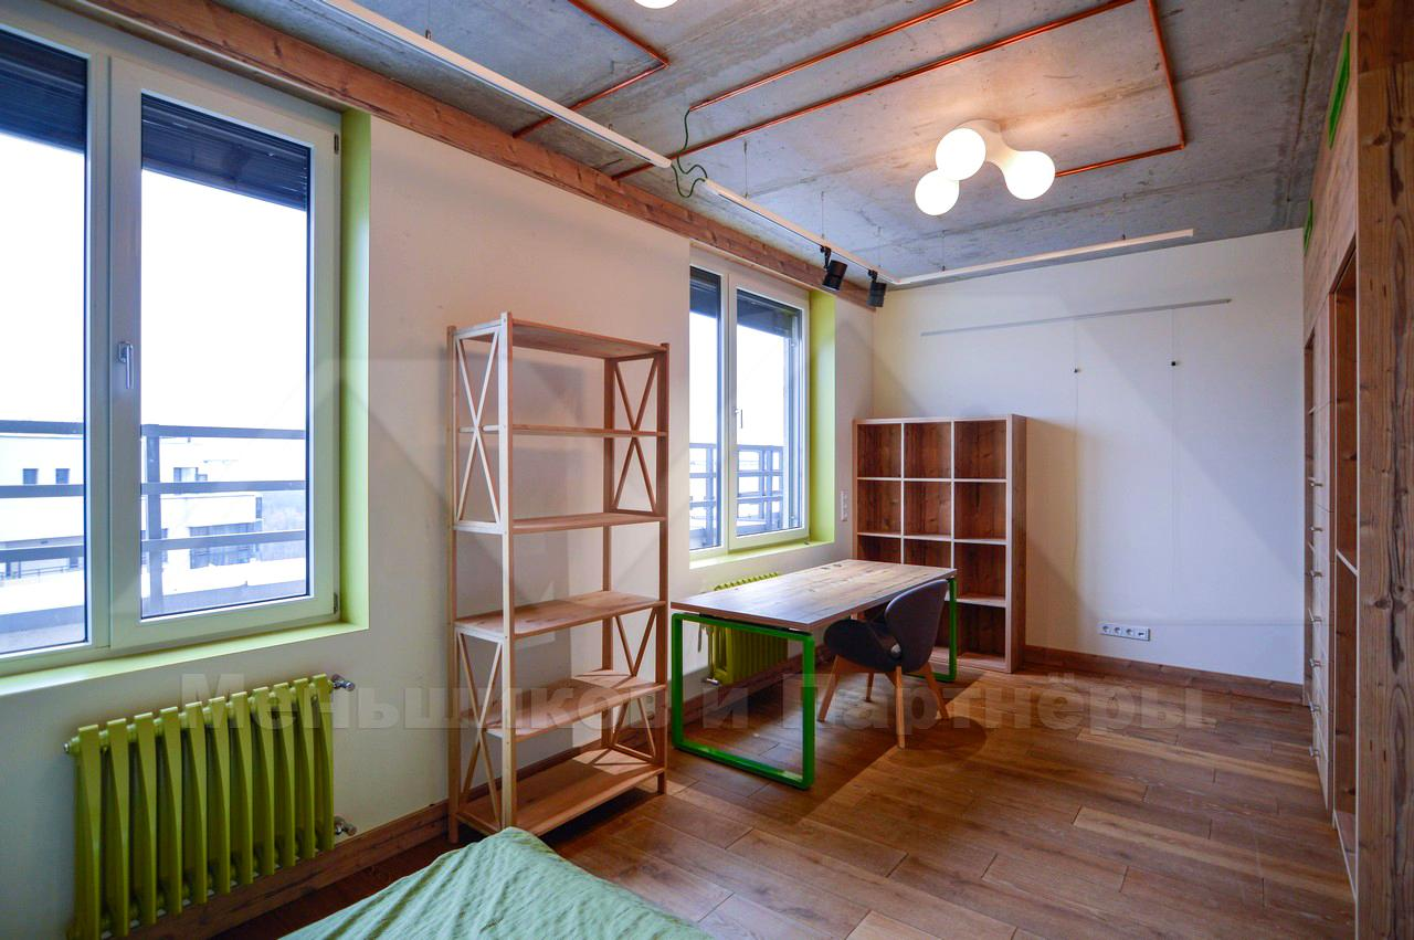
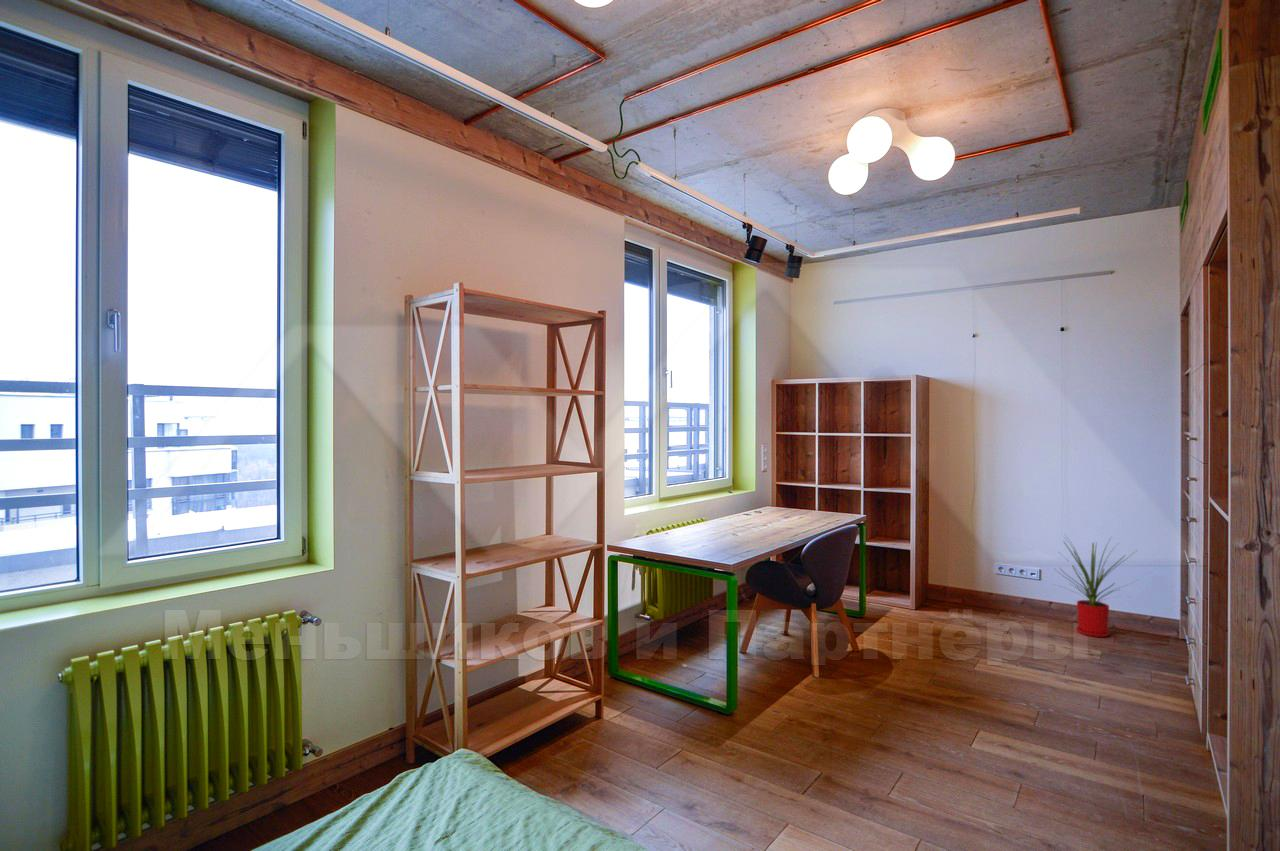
+ house plant (1092, 584)
